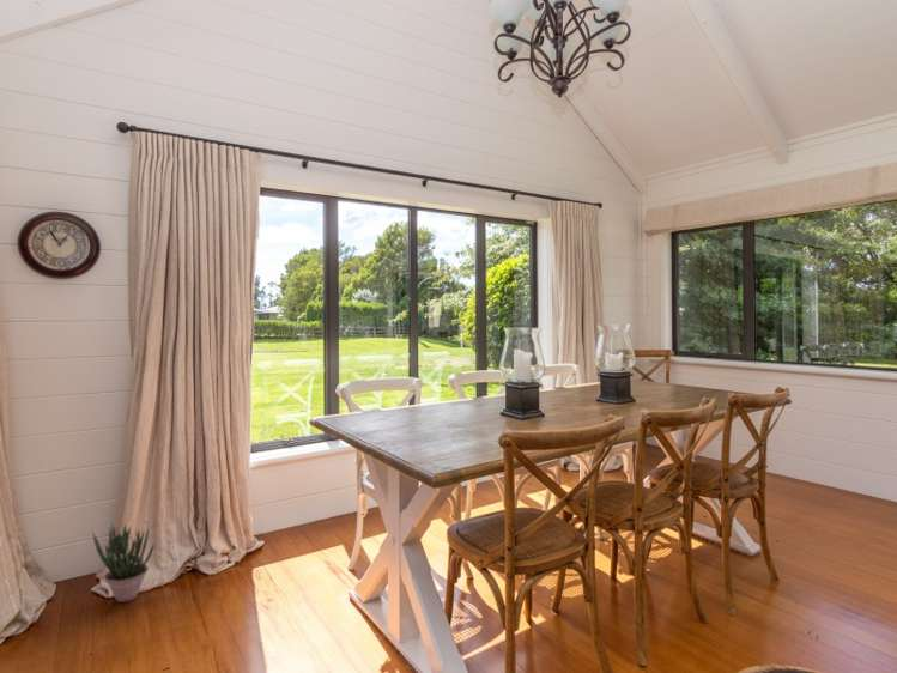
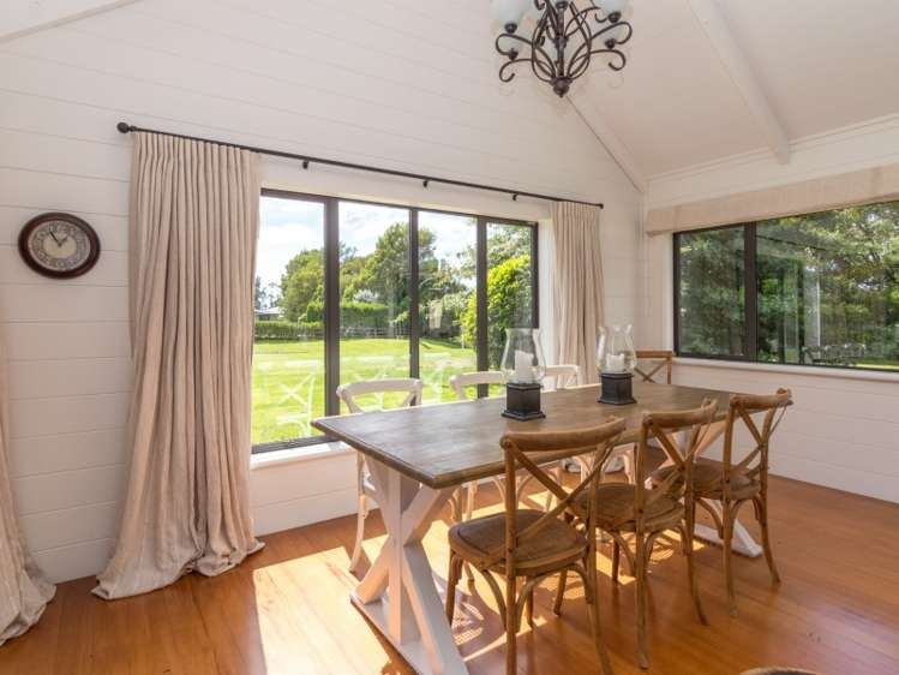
- potted plant (123, 560)
